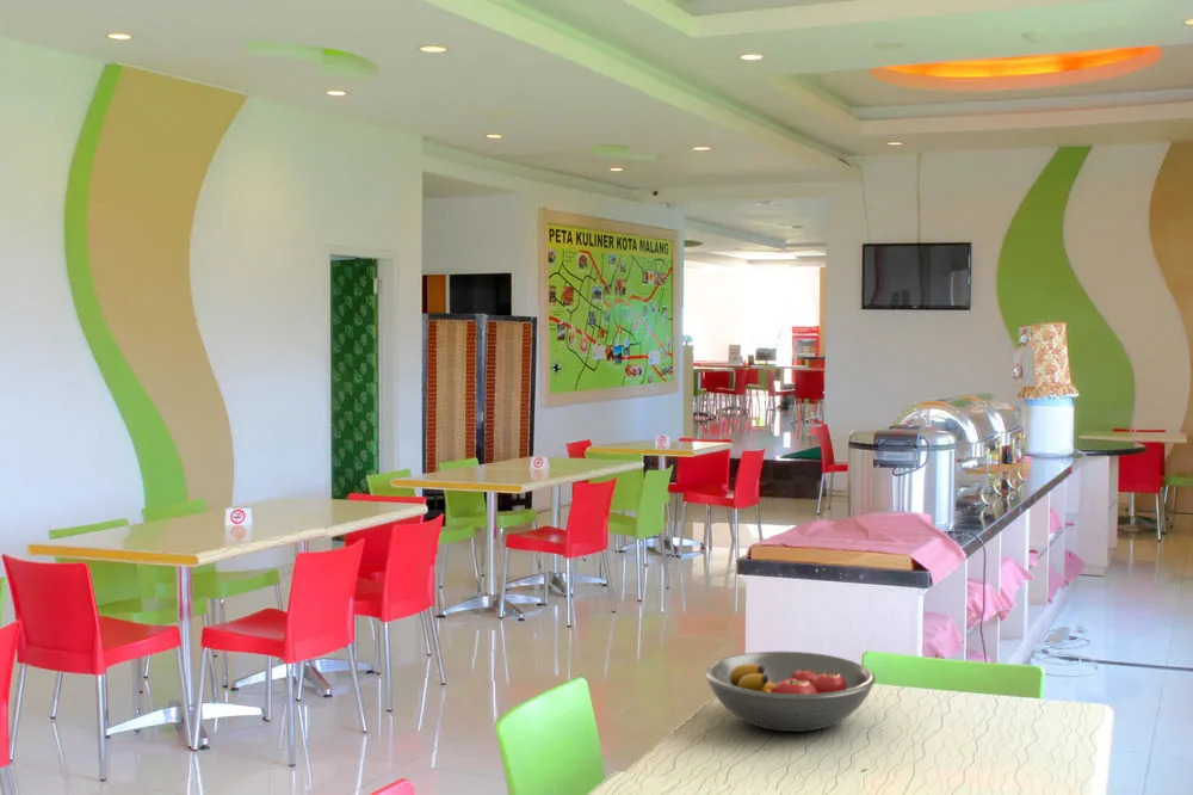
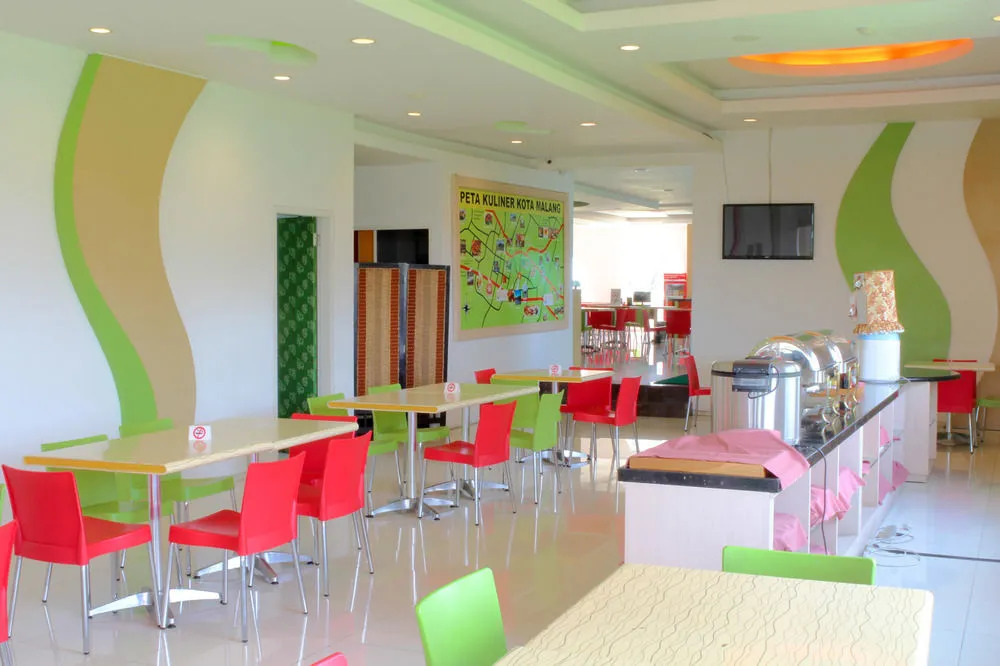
- fruit bowl (789, 690)
